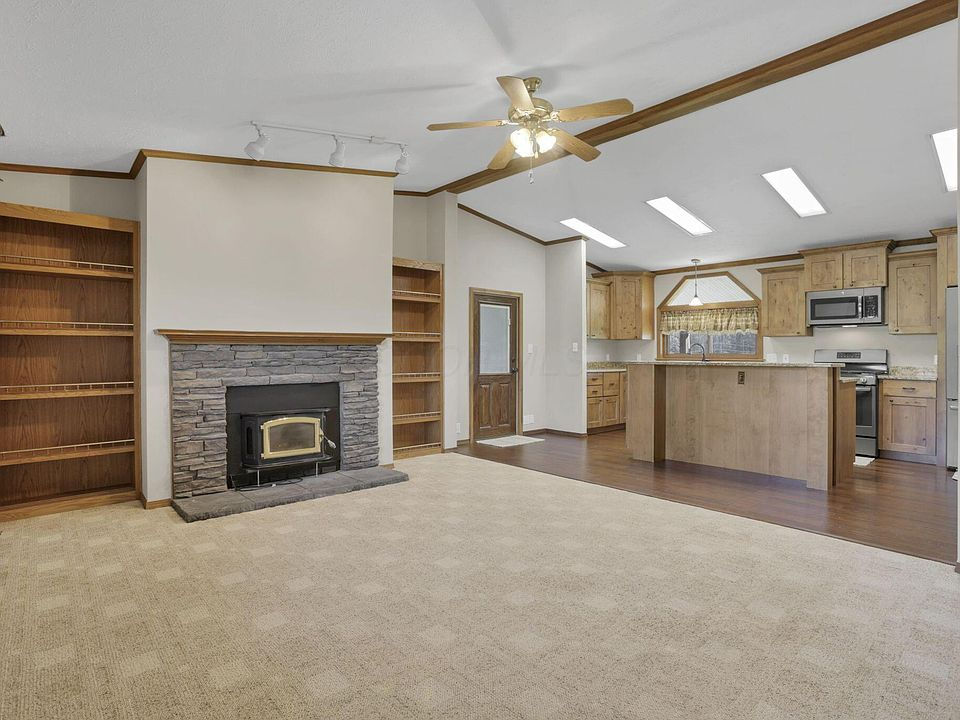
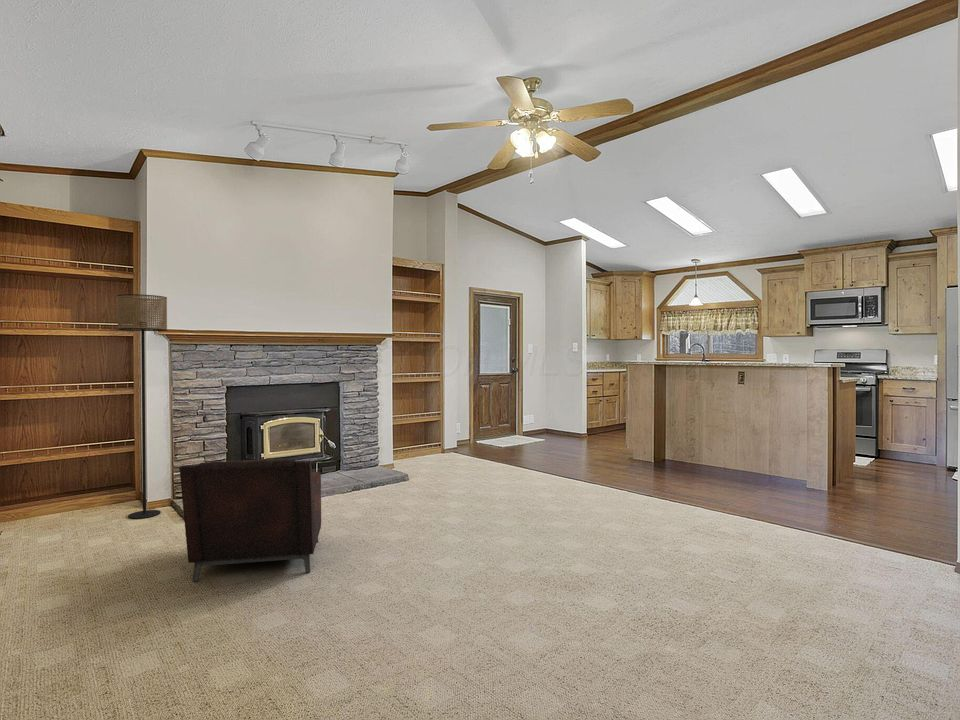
+ floor lamp (143, 405)
+ armchair (259, 507)
